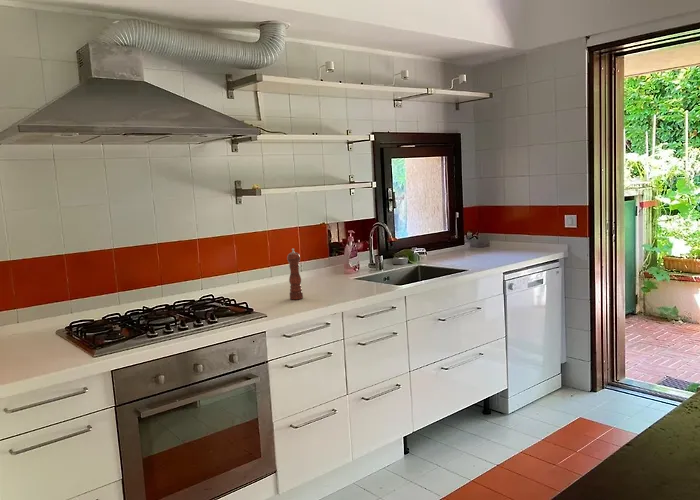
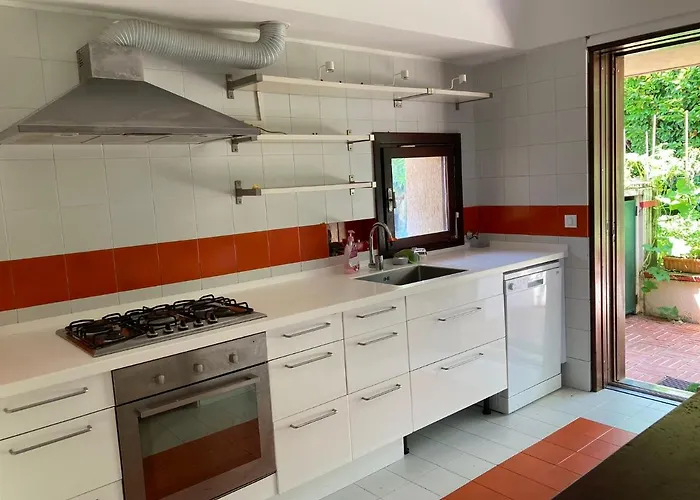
- pepper mill (294, 273)
